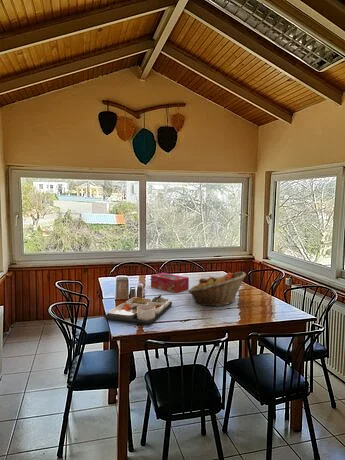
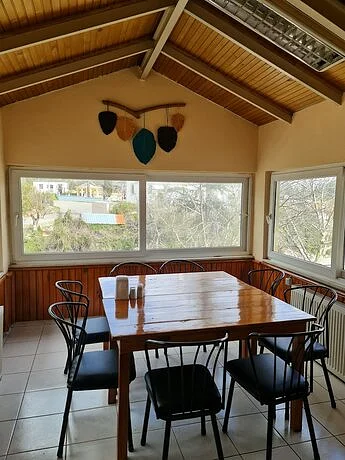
- food tray (140, 305)
- tissue box (169, 282)
- fruit basket (217, 286)
